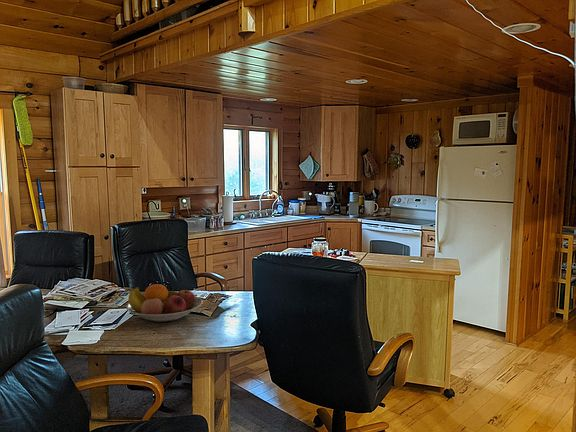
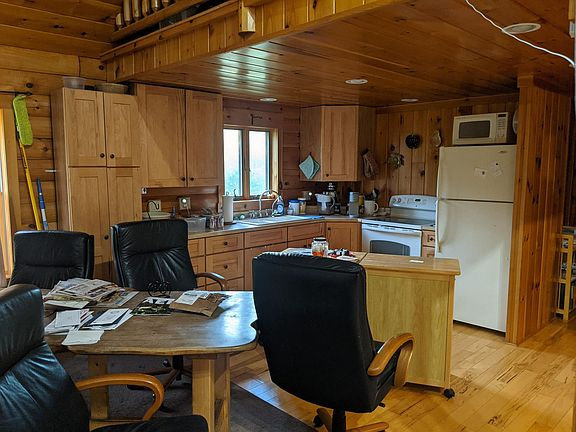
- fruit bowl (165, 300)
